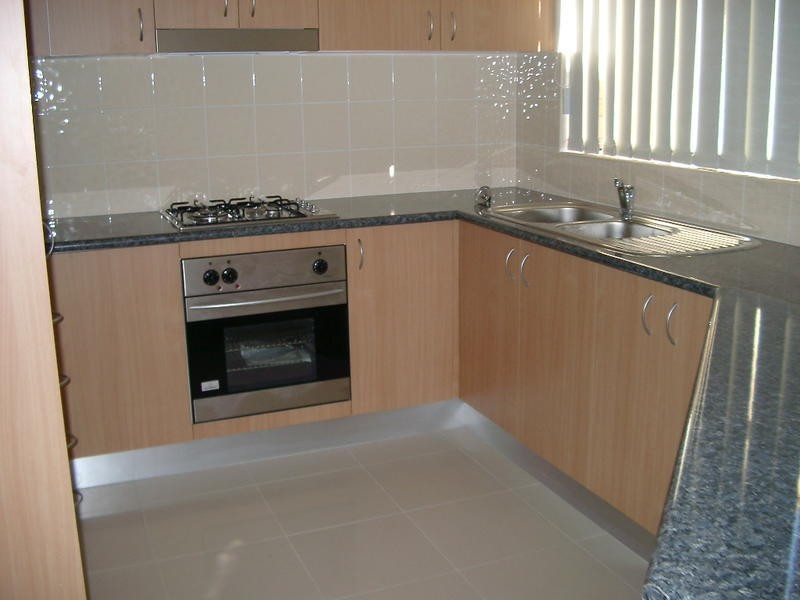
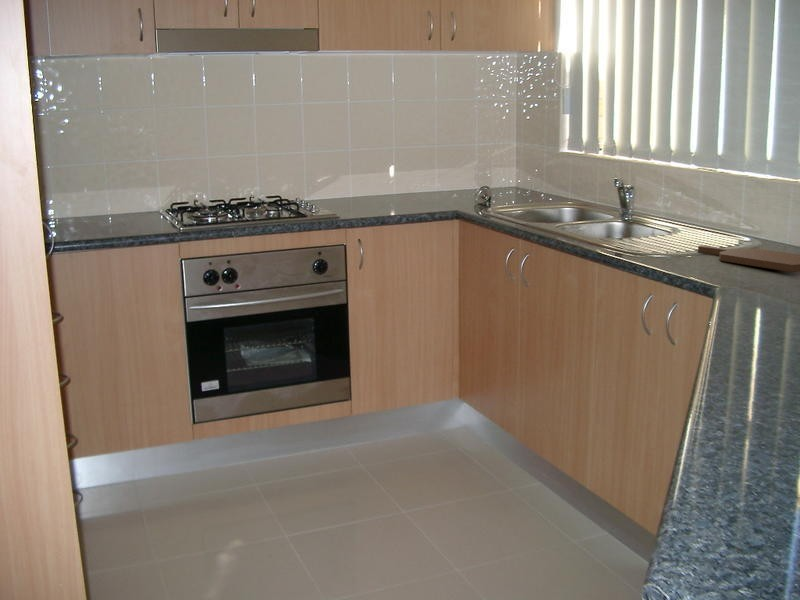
+ cutting board (752, 257)
